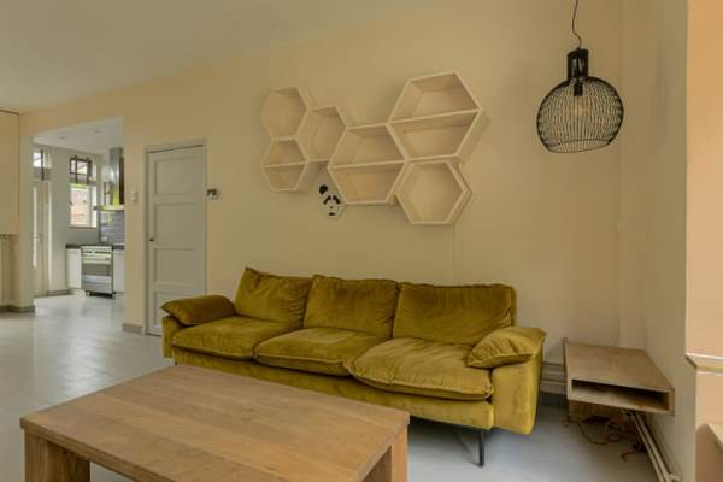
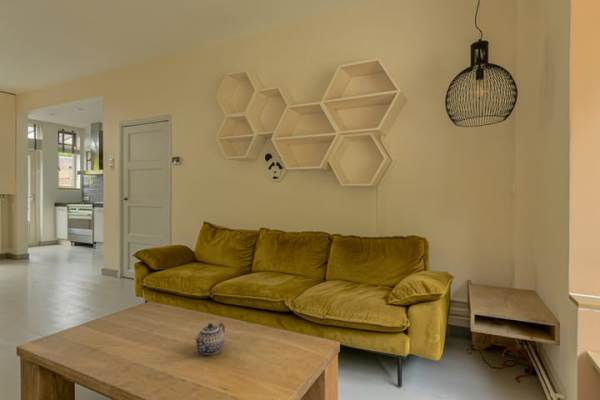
+ teapot (210, 337)
